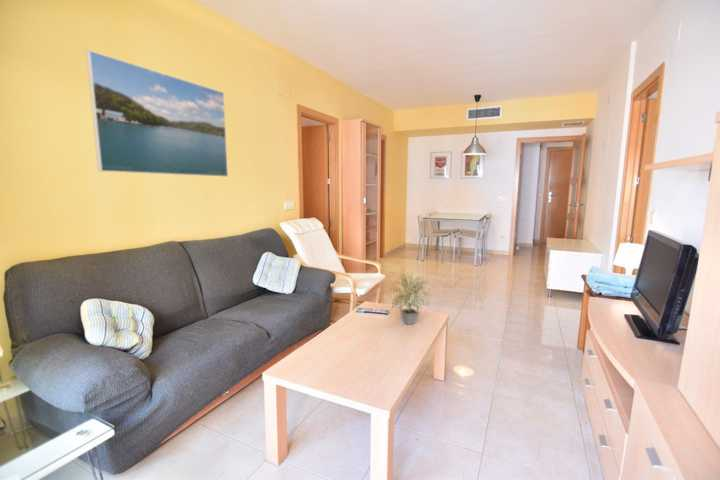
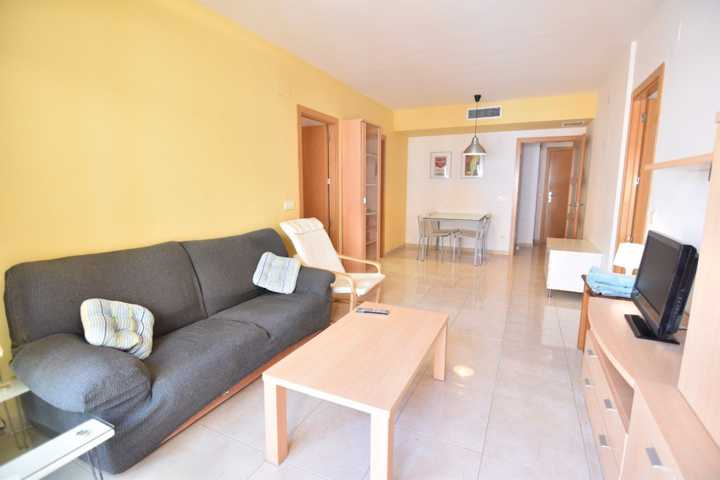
- potted plant (409, 297)
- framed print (170, 125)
